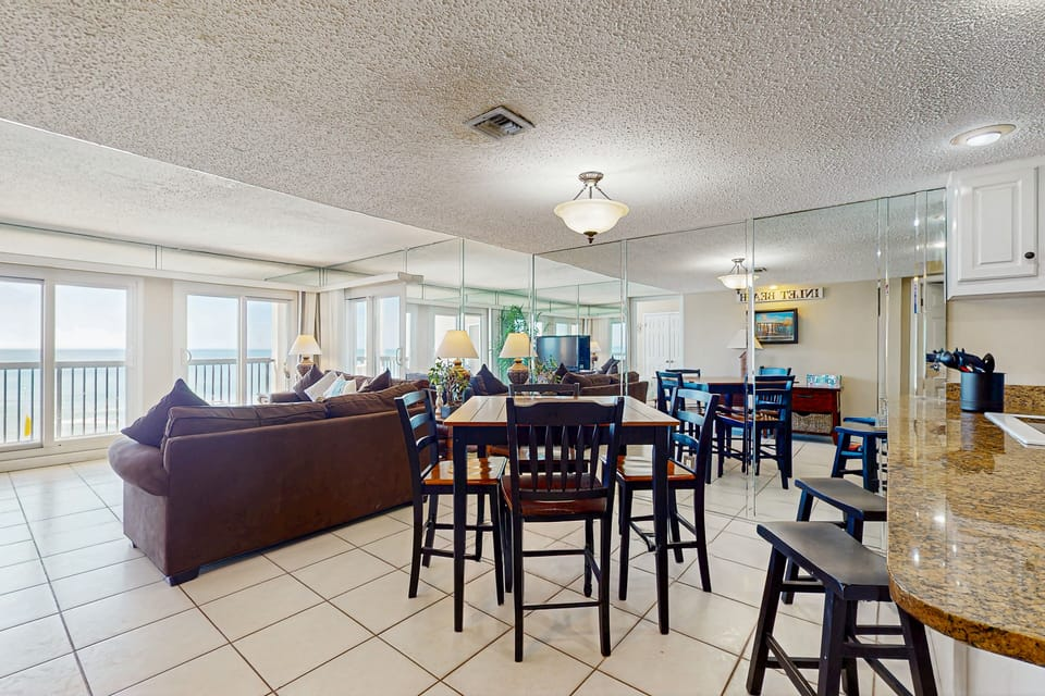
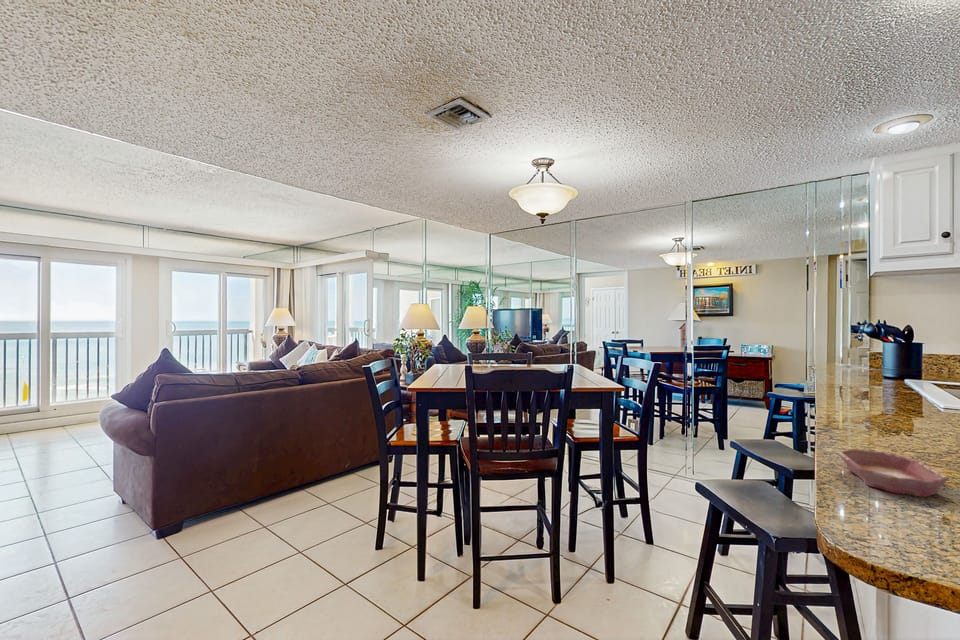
+ bowl (888, 471)
